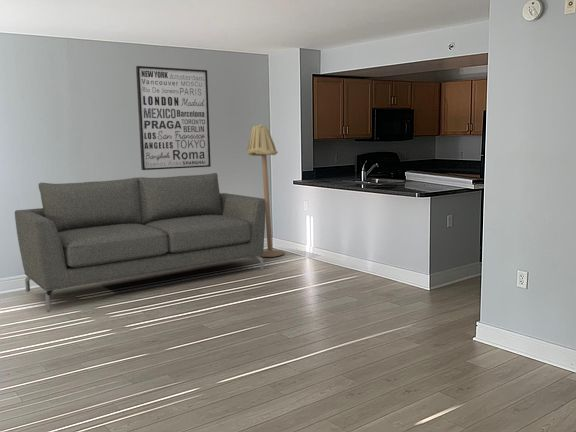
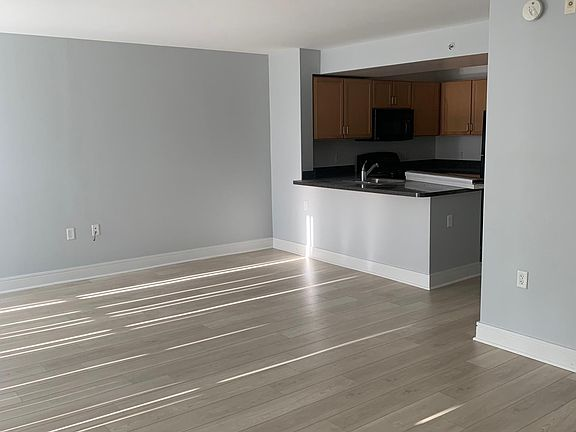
- floor lamp (264, 189)
- sofa (148, 229)
- wall art (175, 118)
